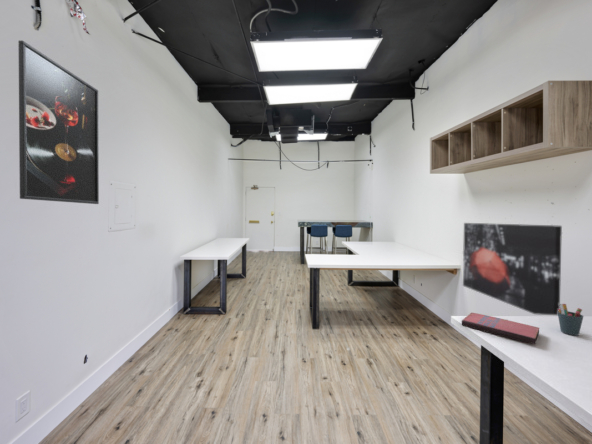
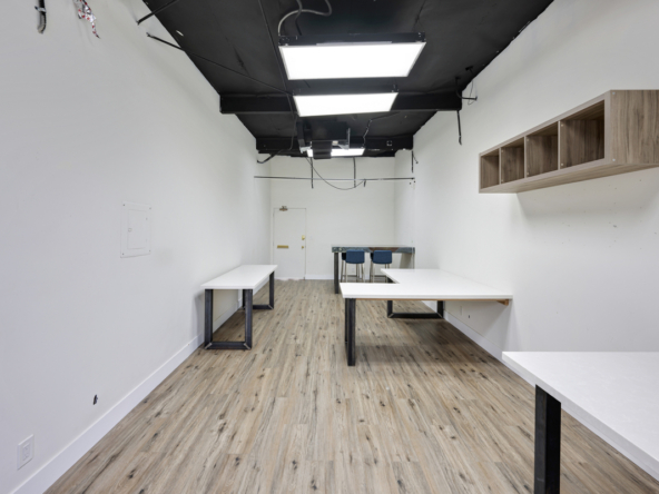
- pen holder (569, 318)
- wall art (501, 262)
- paperback book (499, 325)
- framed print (65, 135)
